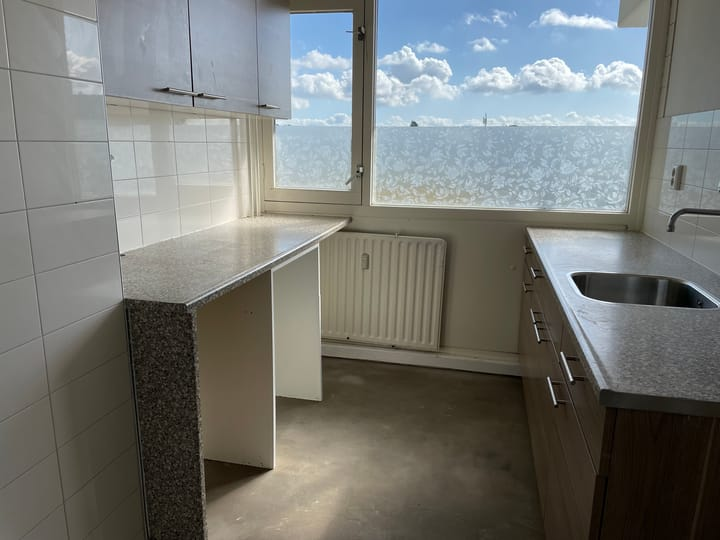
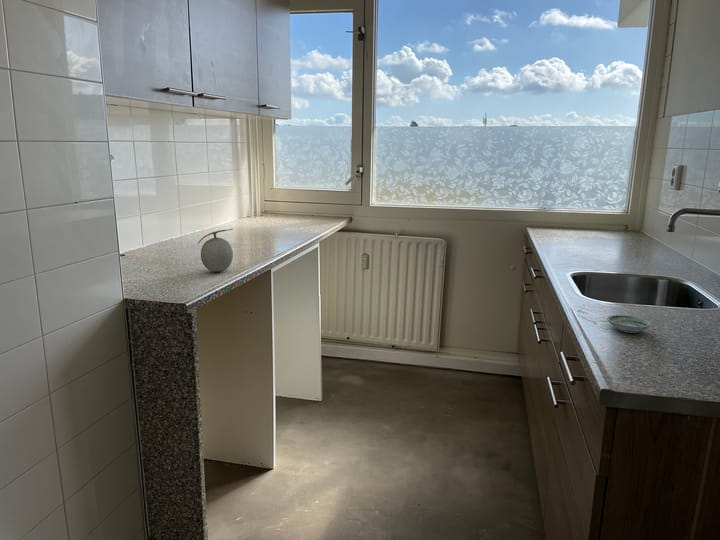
+ saucer (628, 324)
+ fruit (215, 249)
